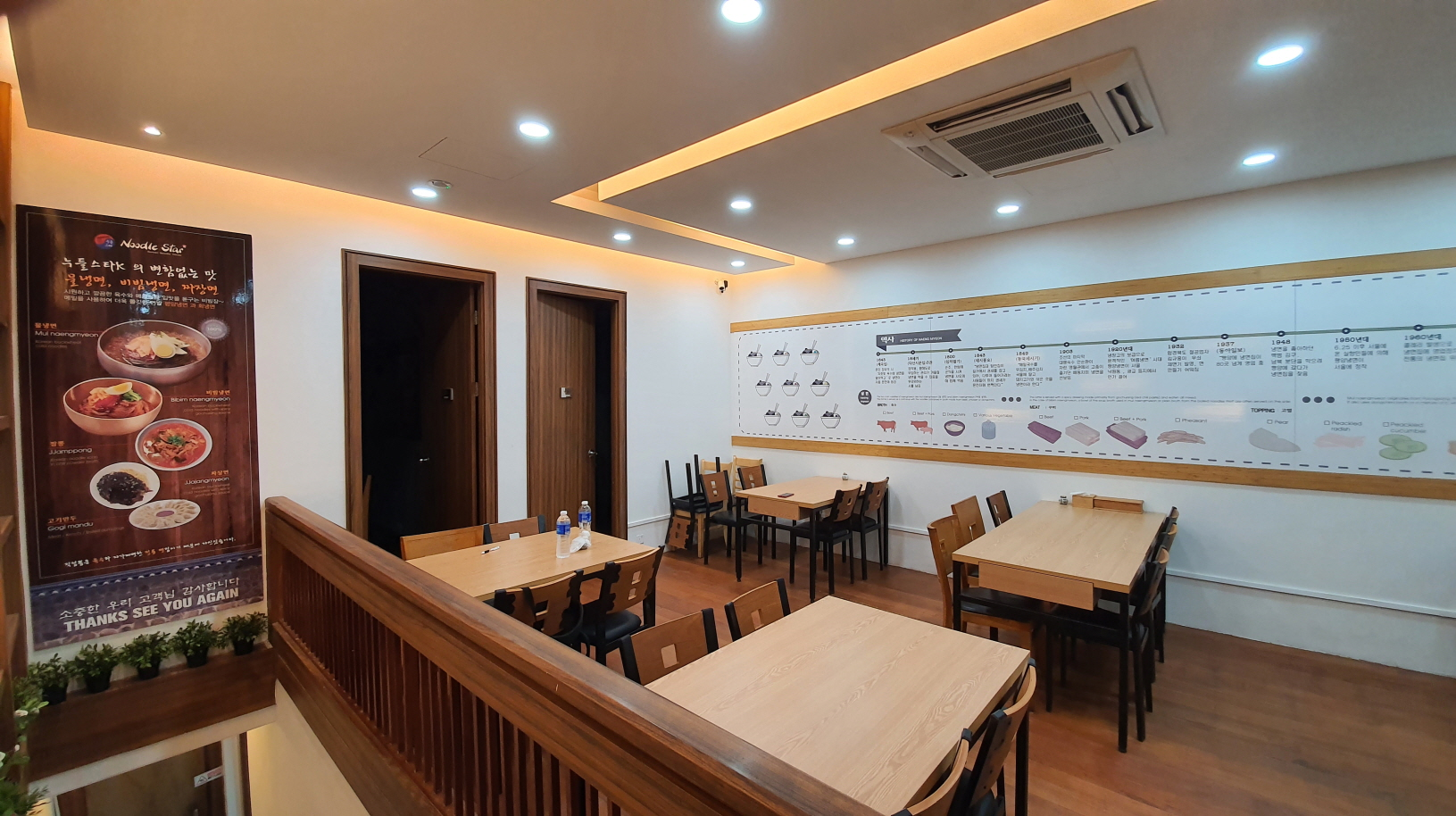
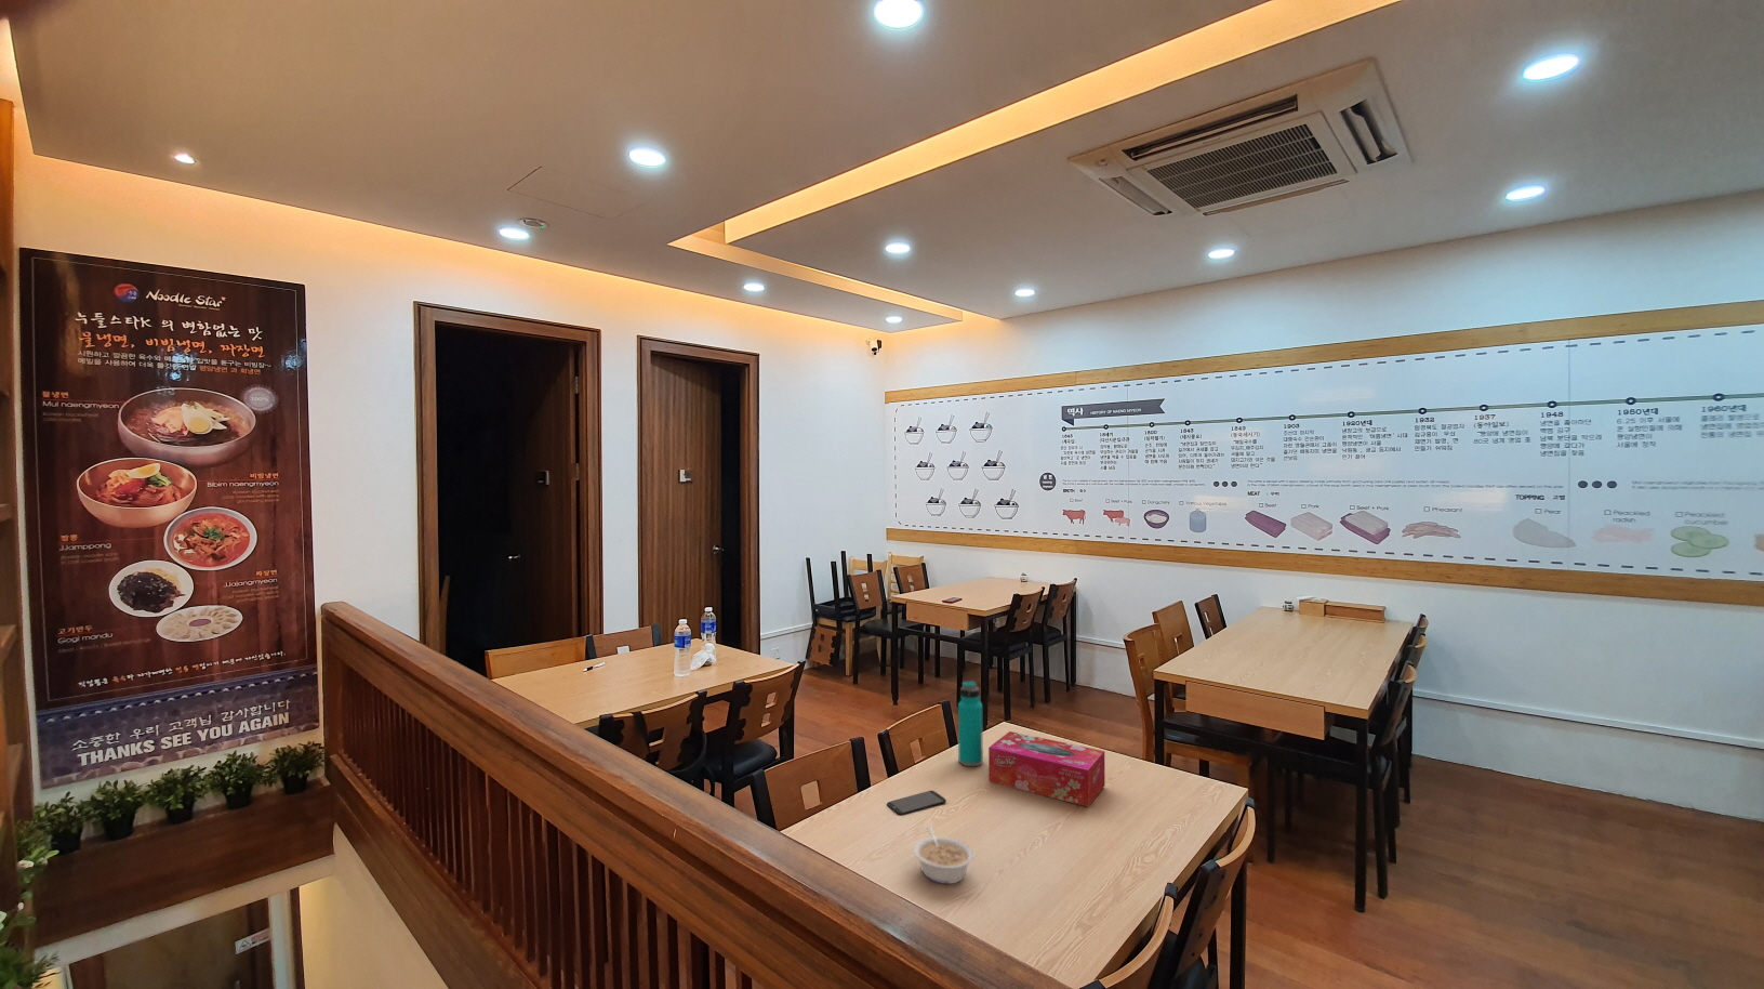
+ water bottle (970, 721)
+ legume (941, 858)
+ smartphone (916, 801)
+ tissue box (1046, 766)
